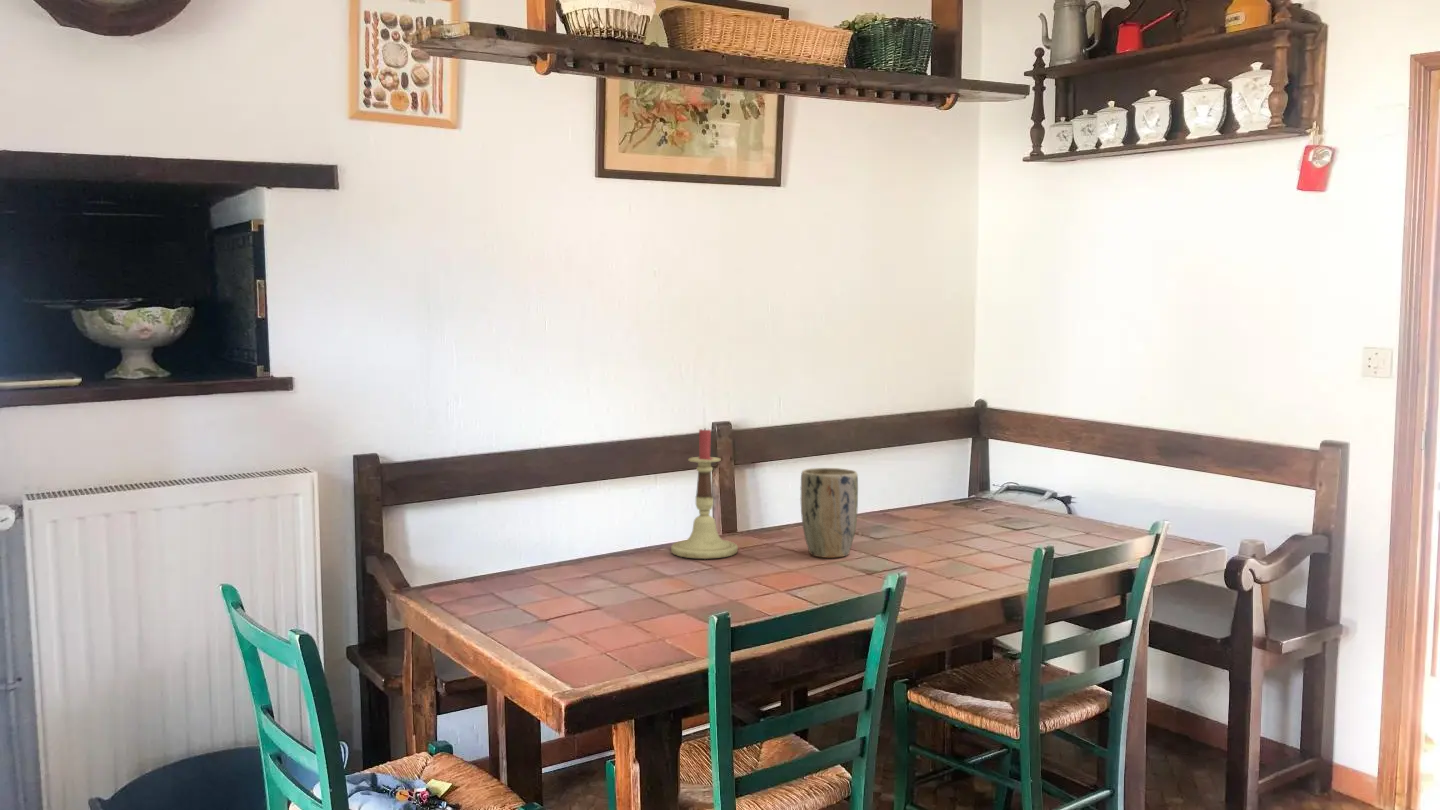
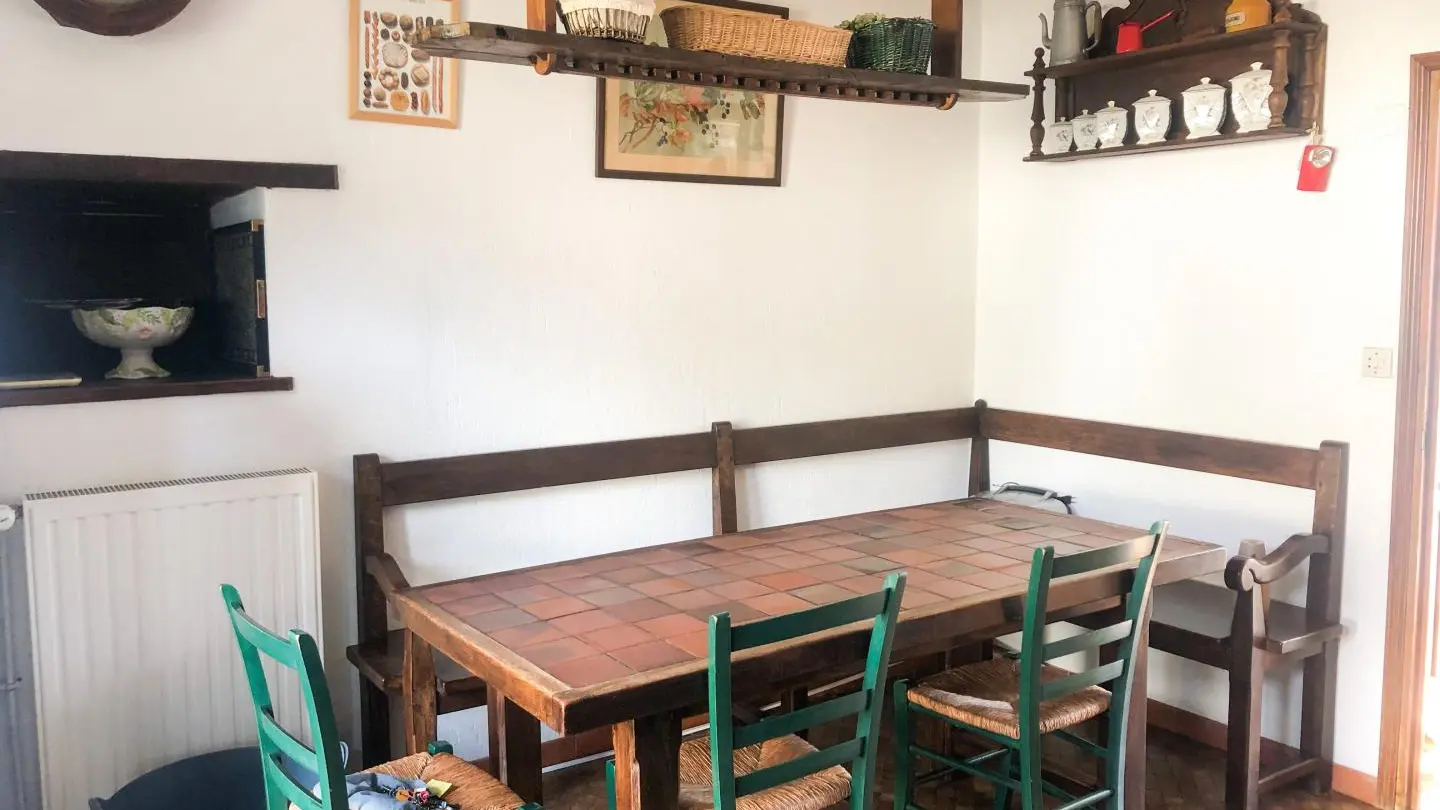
- candlestick (704, 490)
- plant pot (828, 512)
